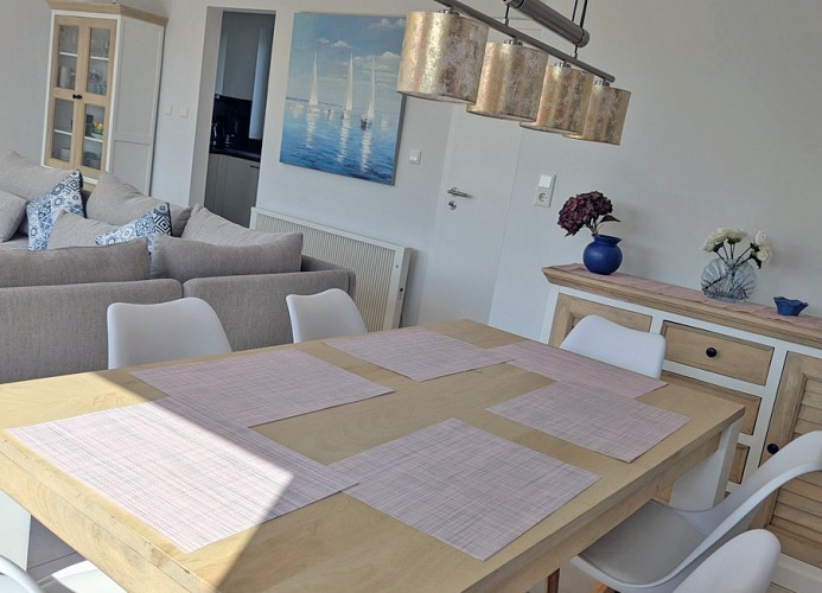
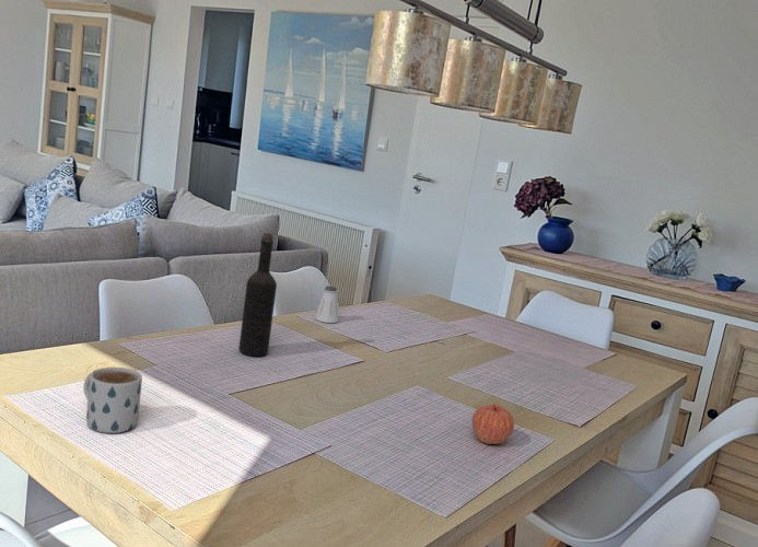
+ mug (107, 396)
+ saltshaker (328, 303)
+ apple (492, 422)
+ wine bottle (260, 293)
